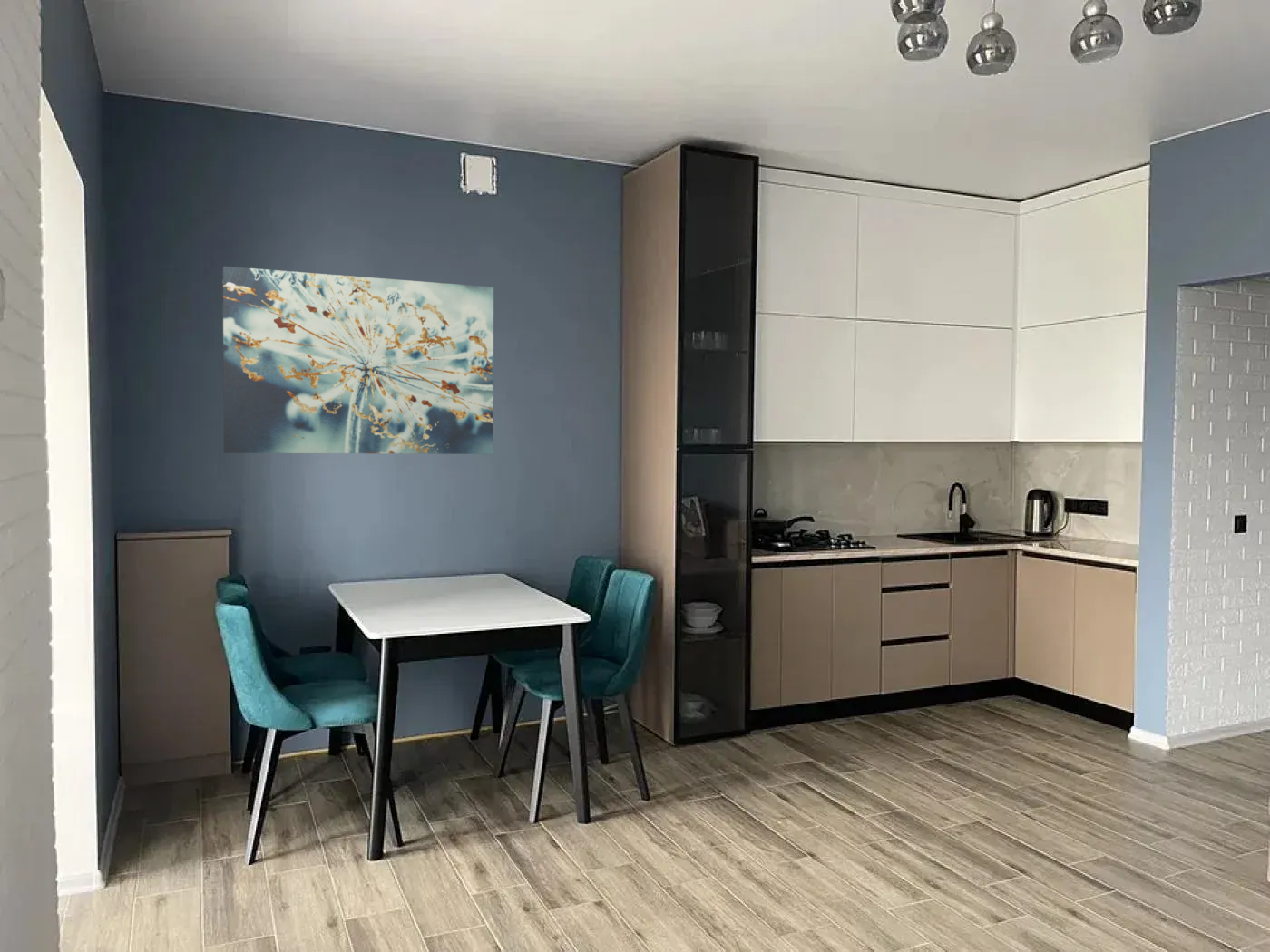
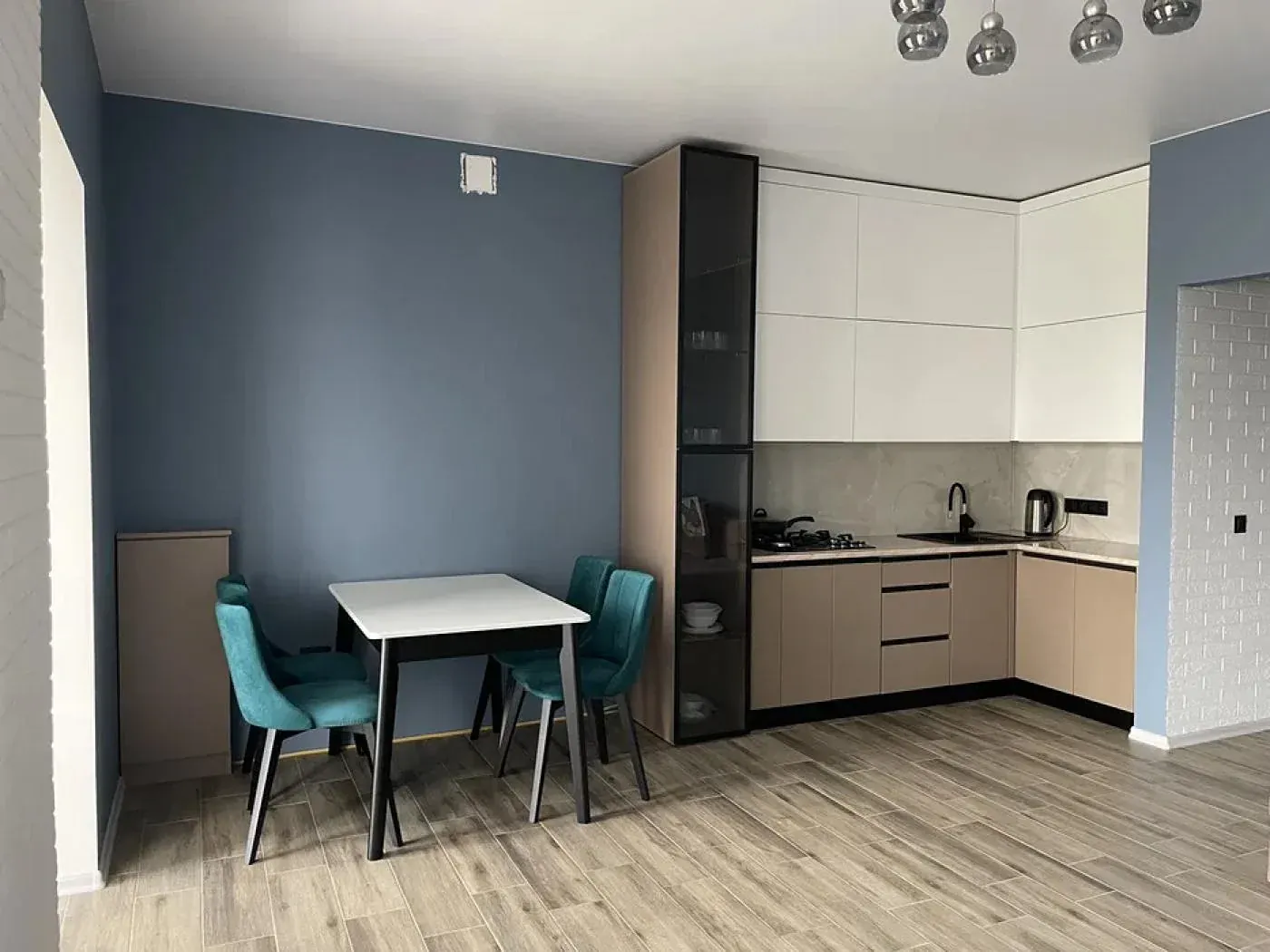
- wall art (365, 365)
